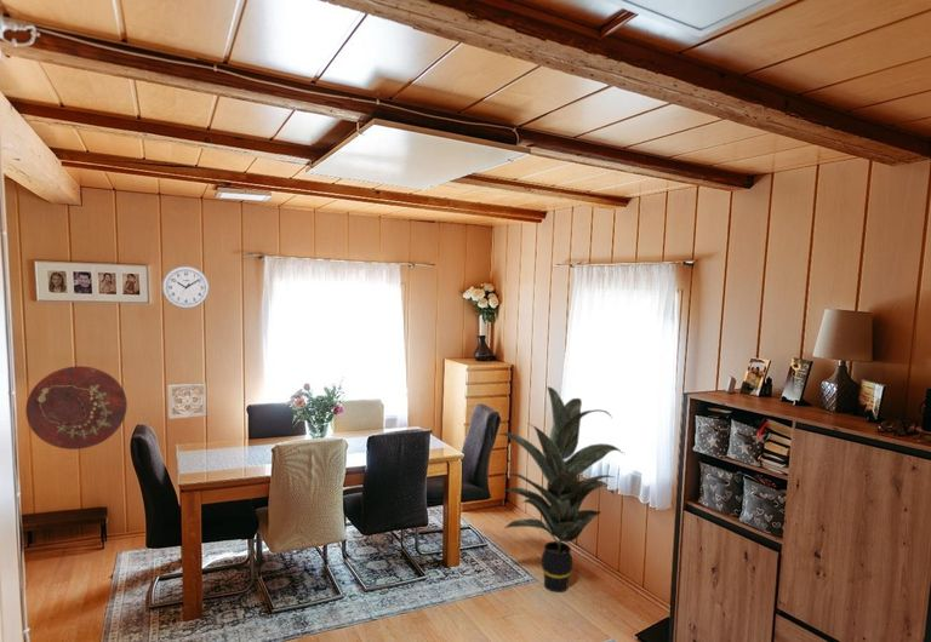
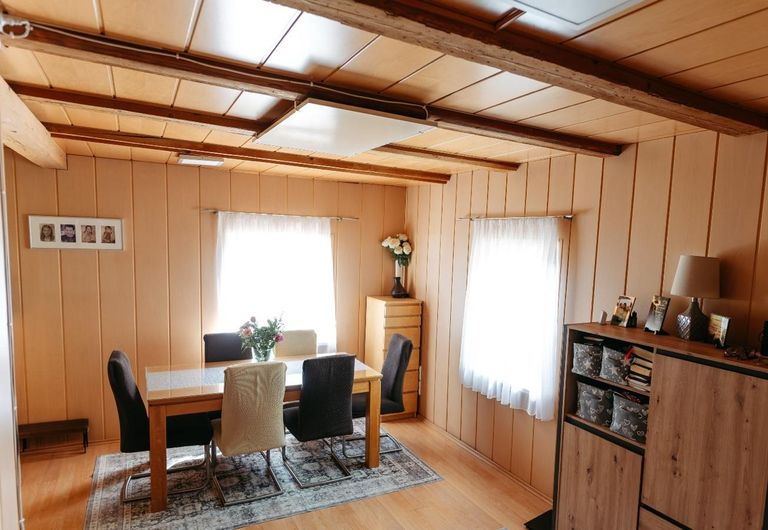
- wall clock (185, 287)
- wall ornament (187, 401)
- decorative platter (78, 408)
- indoor plant (559, 487)
